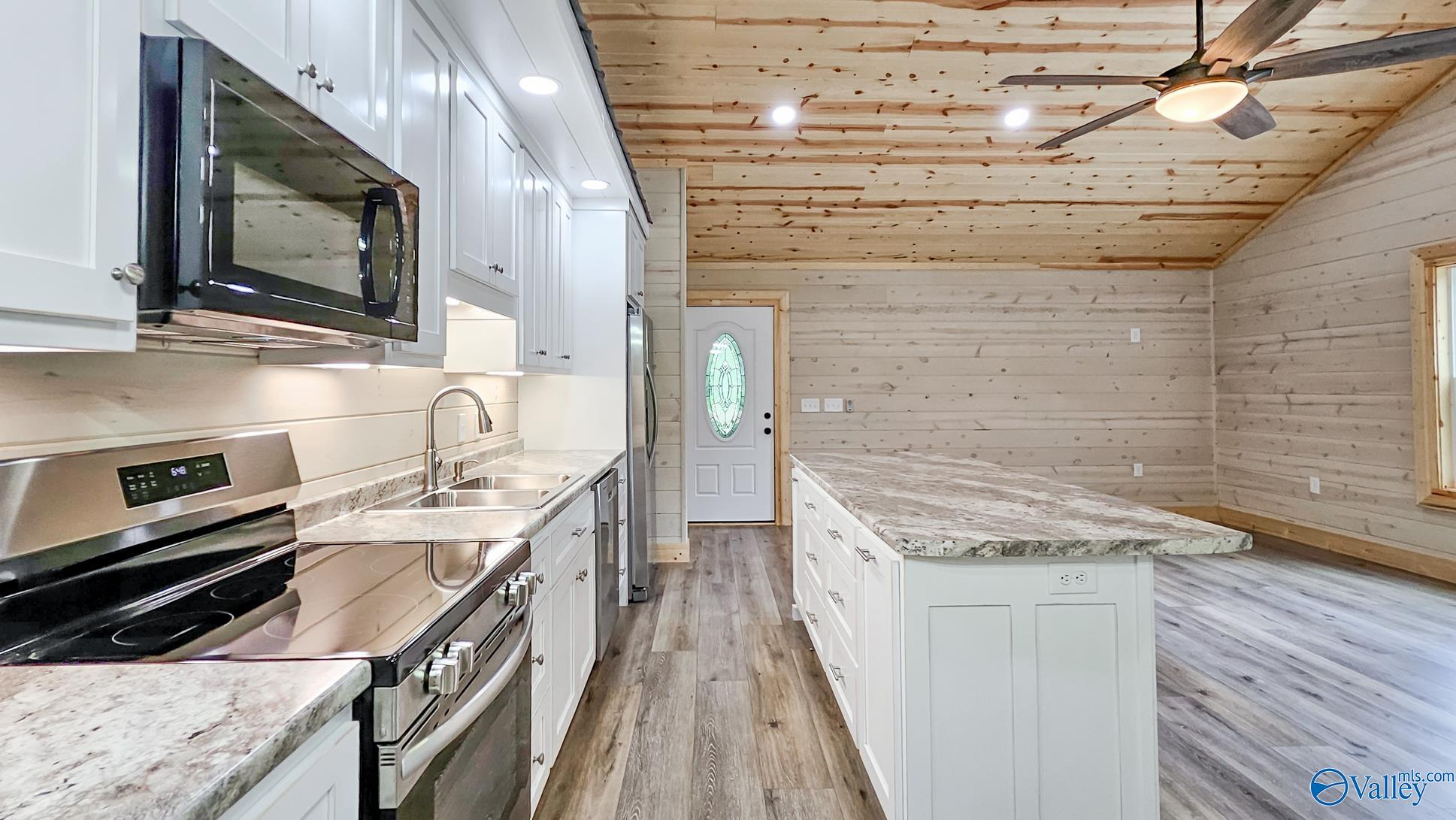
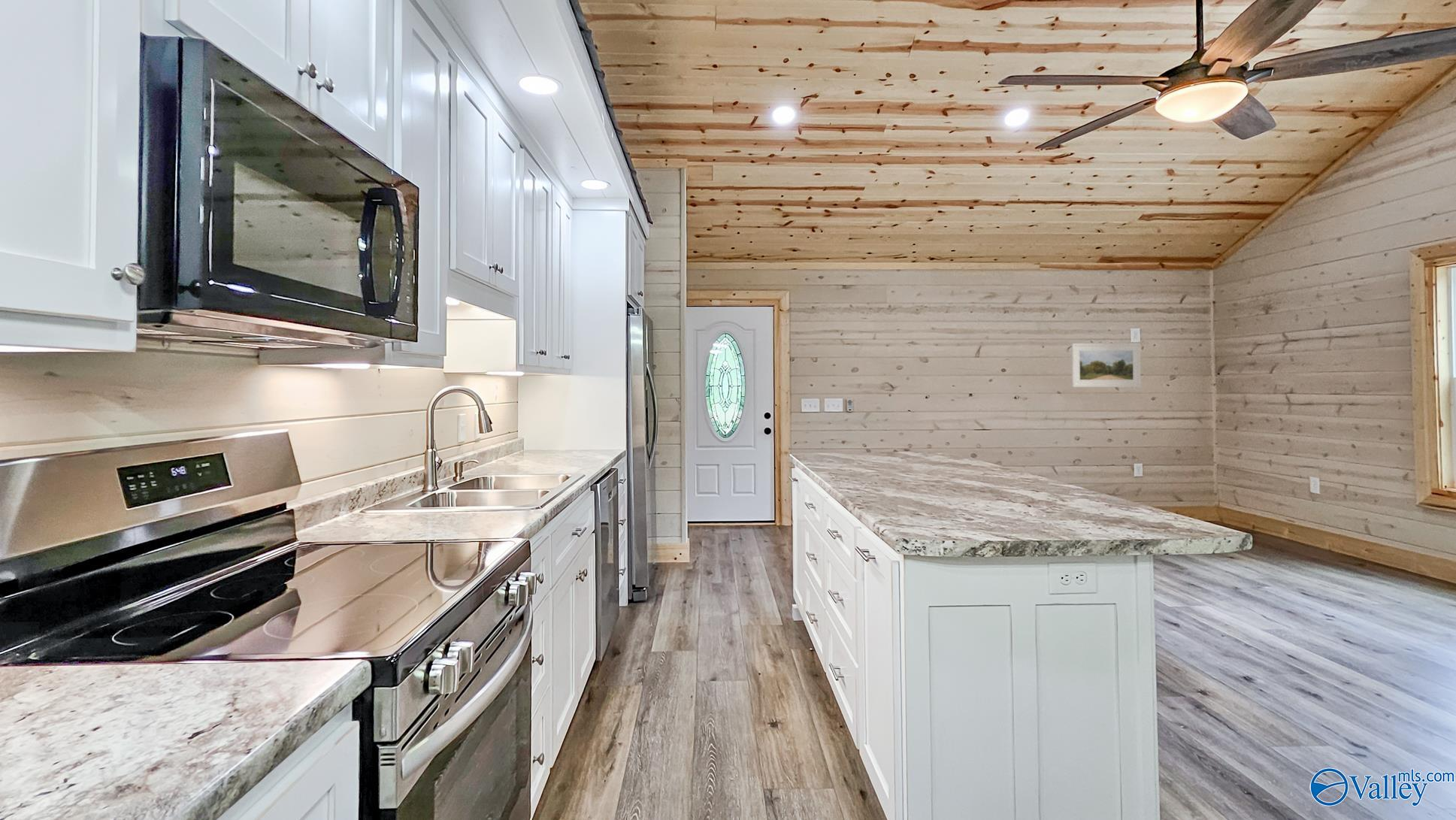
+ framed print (1106, 365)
